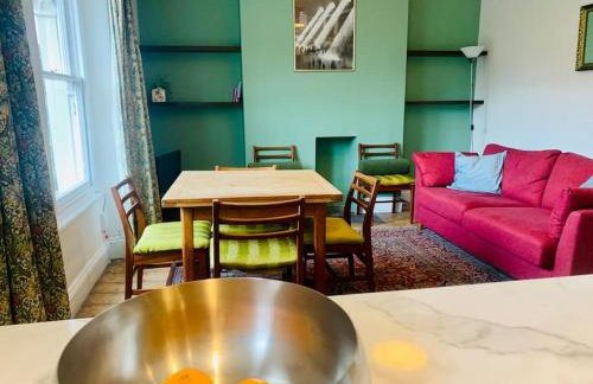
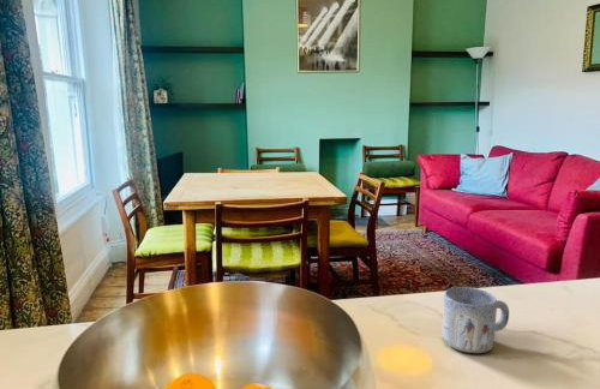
+ mug (476, 317)
